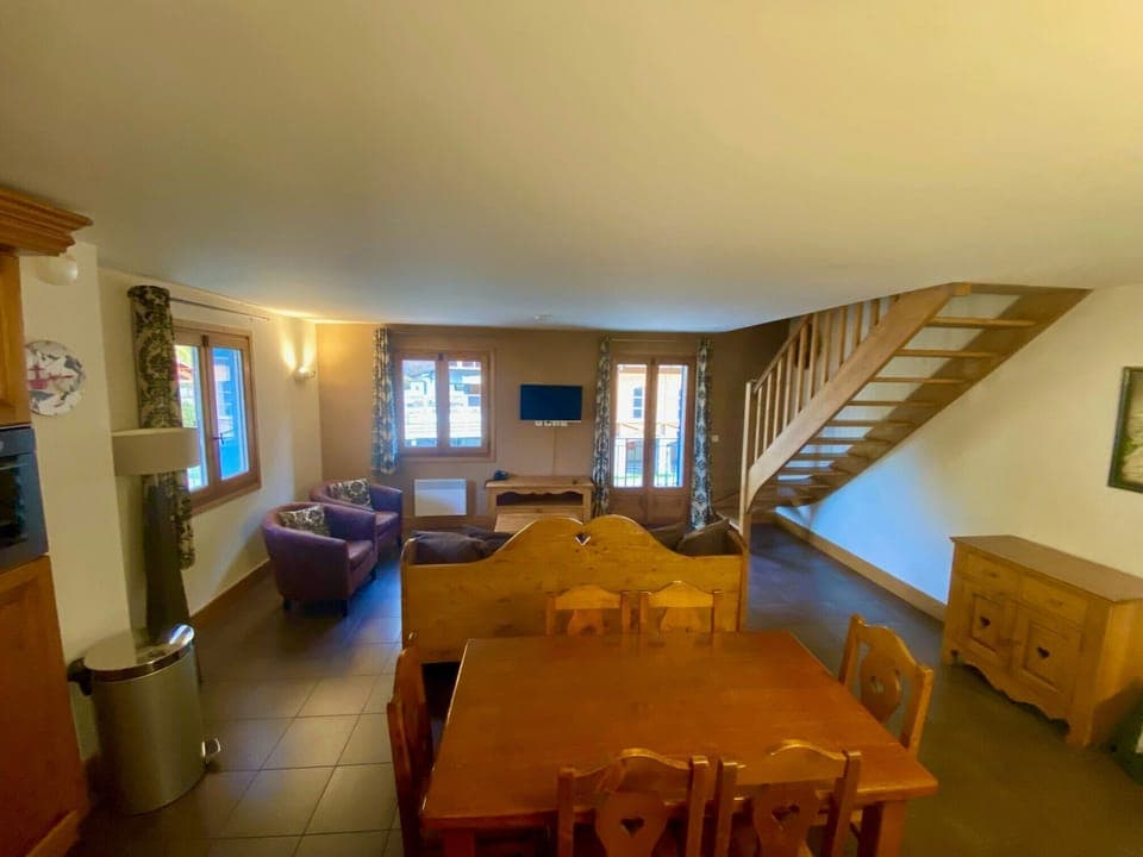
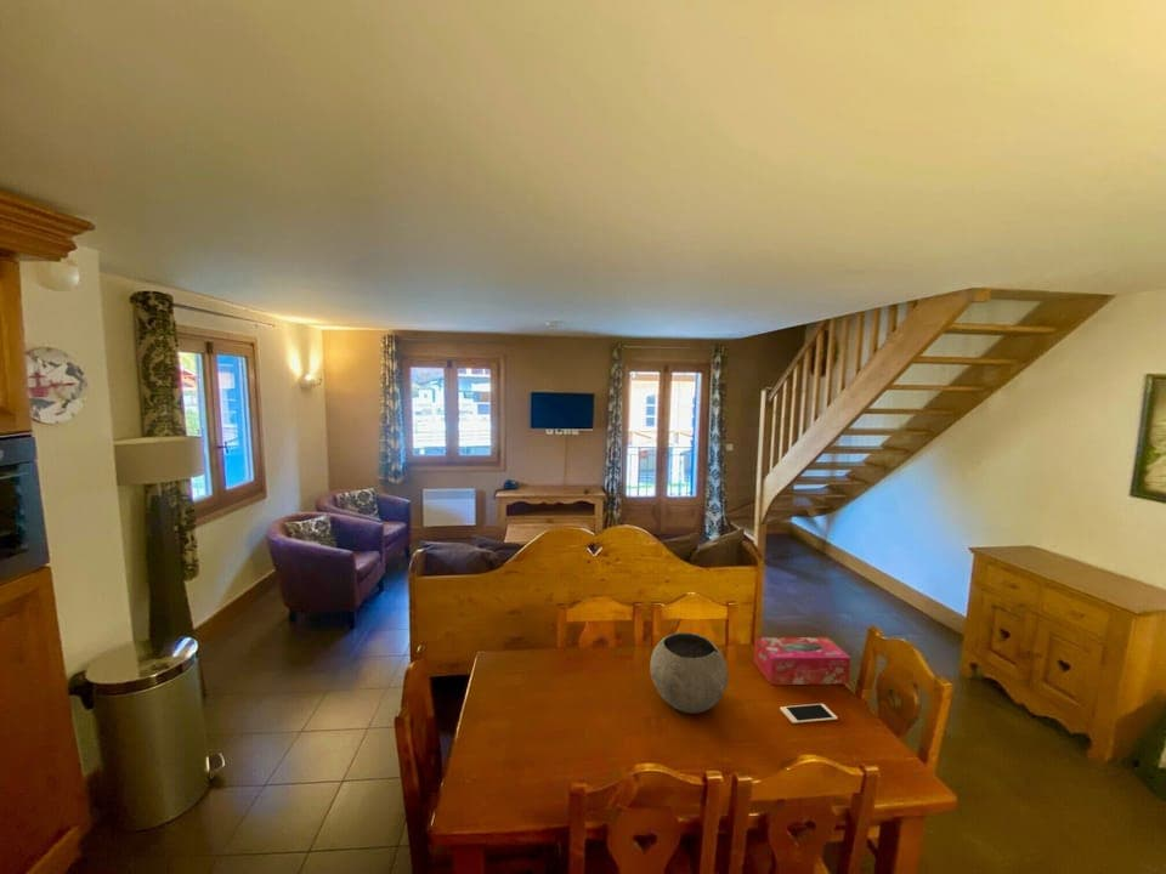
+ cell phone (808, 713)
+ tissue box (799, 659)
+ bowl (687, 672)
